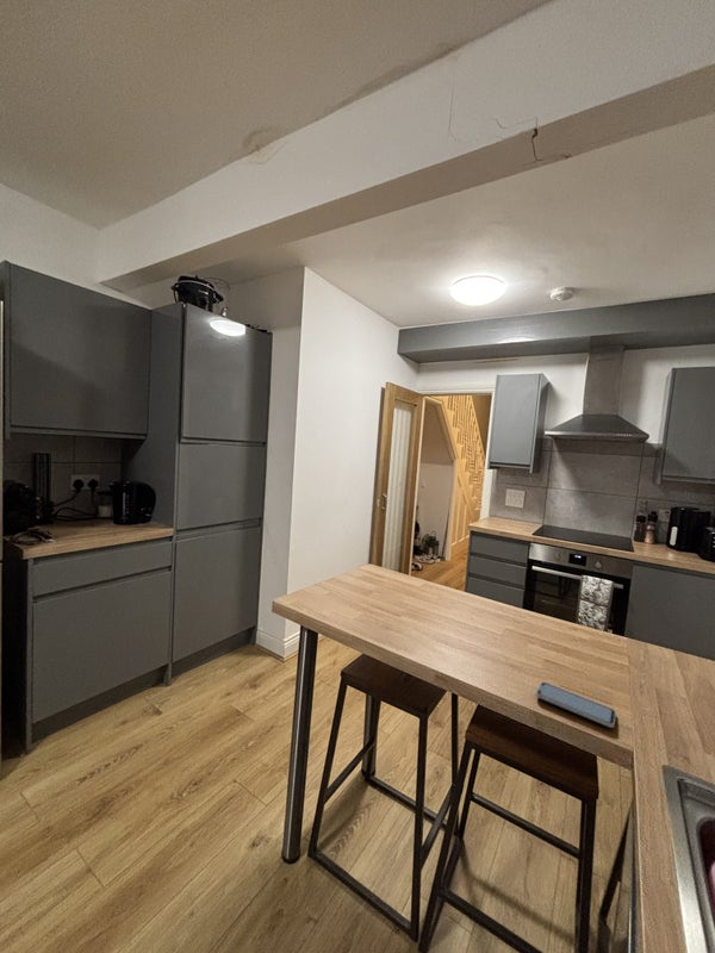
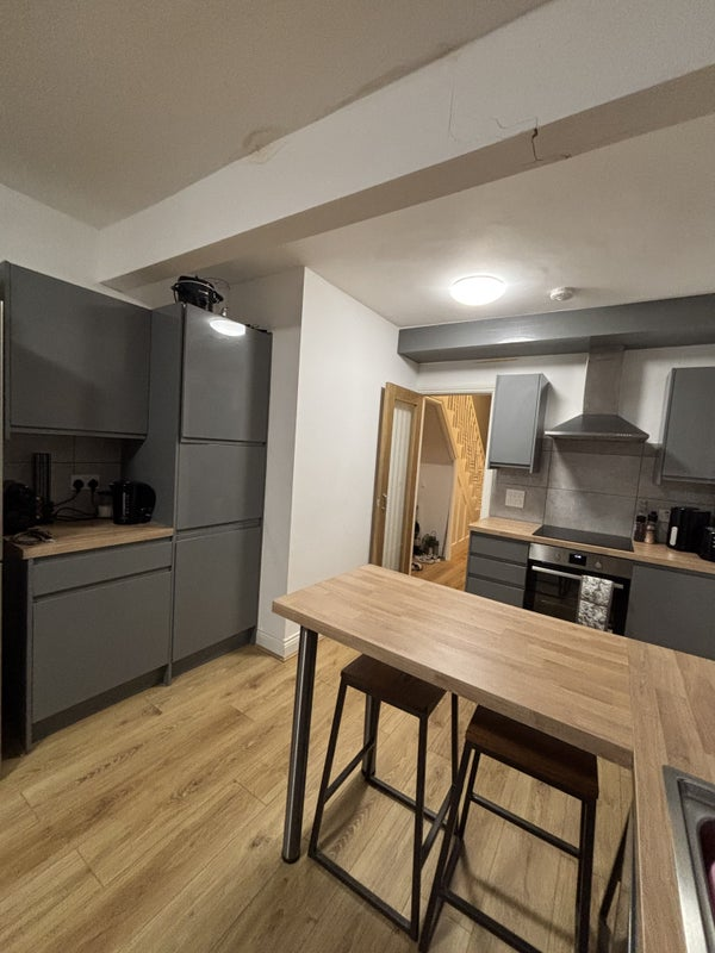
- smartphone (574, 703)
